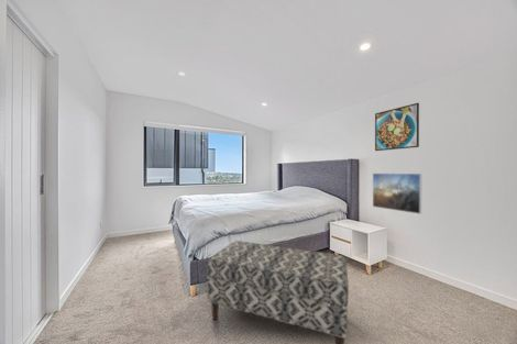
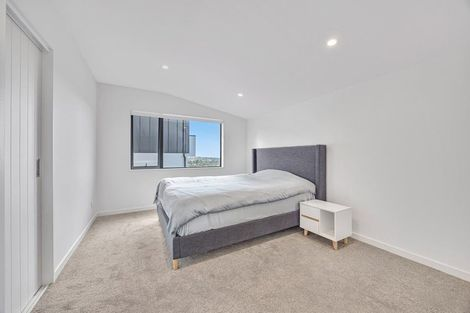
- bench (277, 287)
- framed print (395, 129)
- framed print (395, 191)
